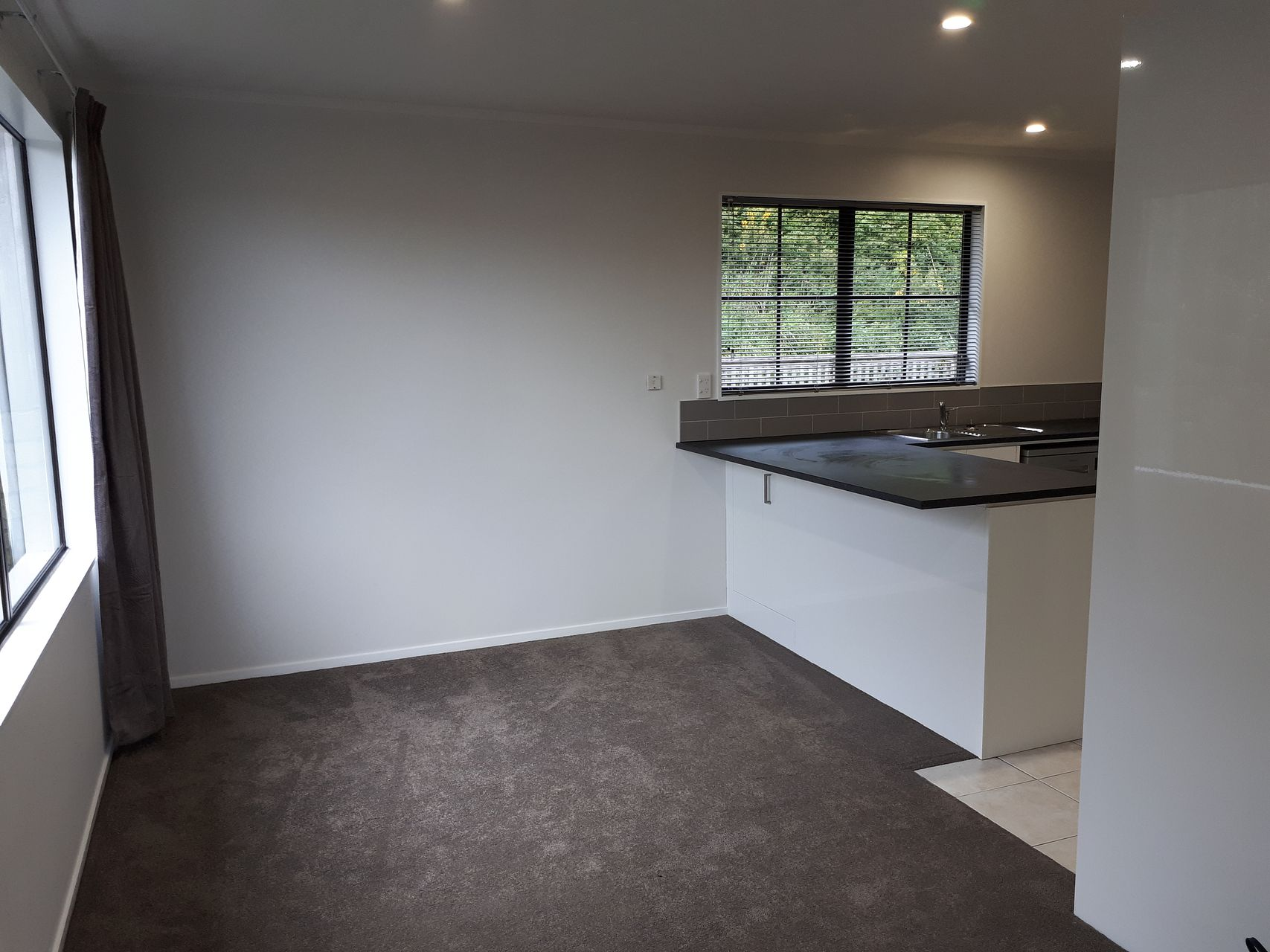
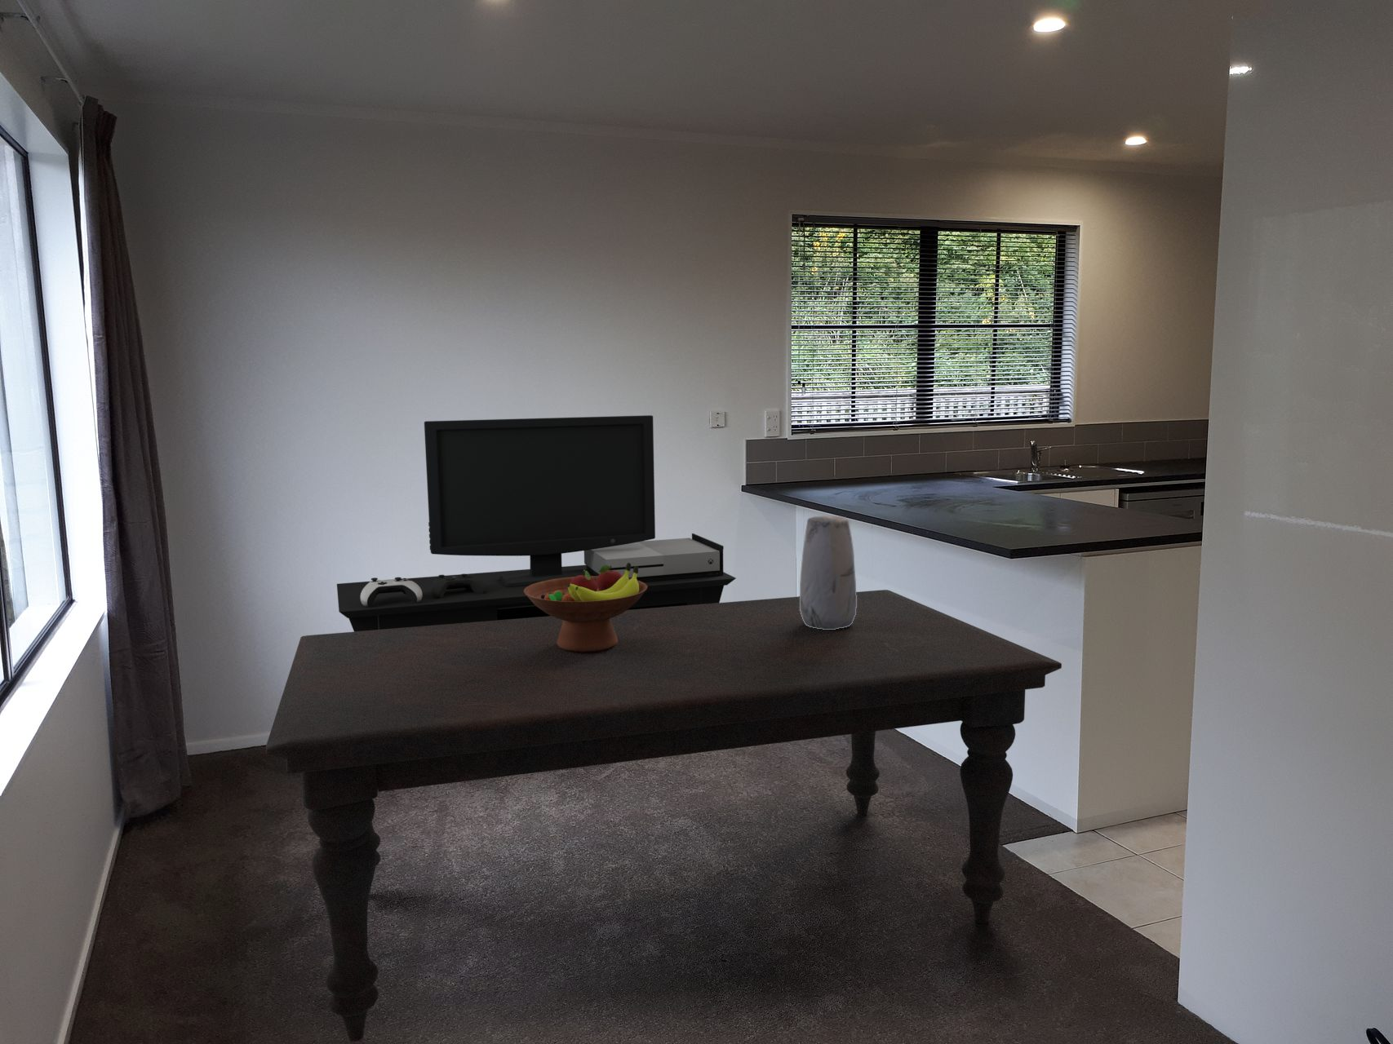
+ media console (536, 578)
+ dining table (654, 758)
+ fruit bowl (586, 604)
+ vase (828, 571)
